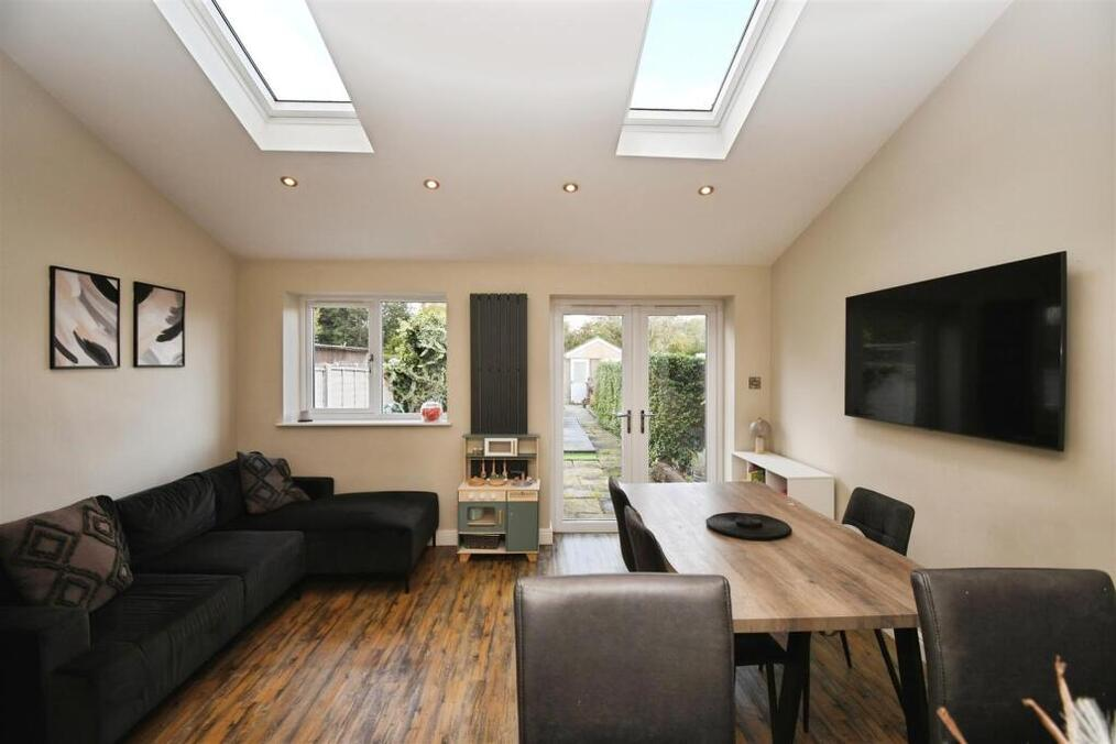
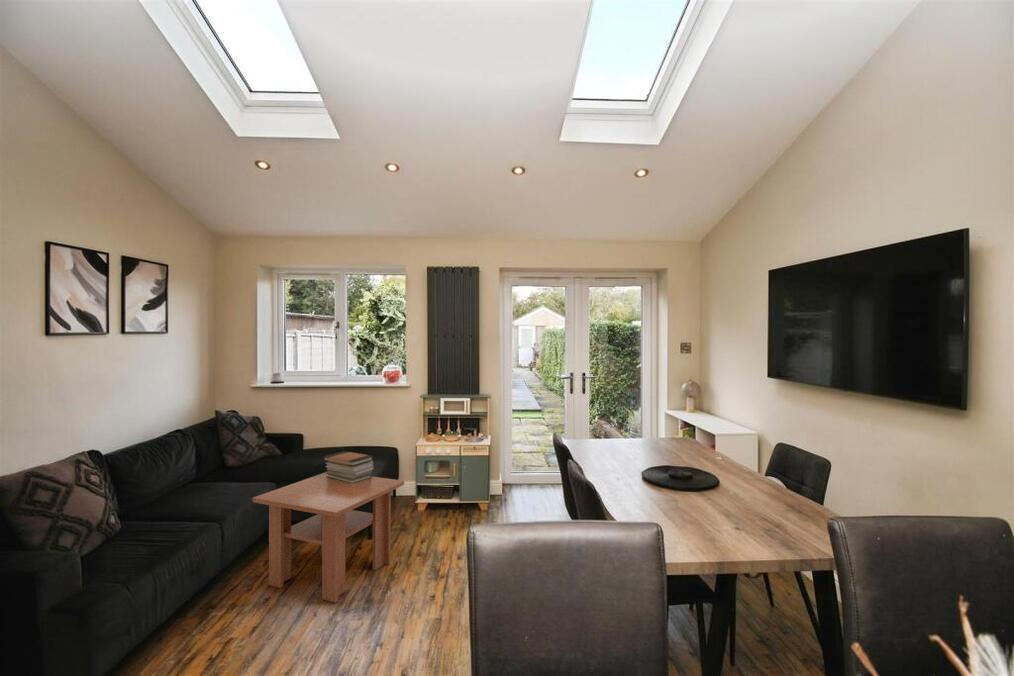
+ book stack (348, 466)
+ coffee table (332, 531)
